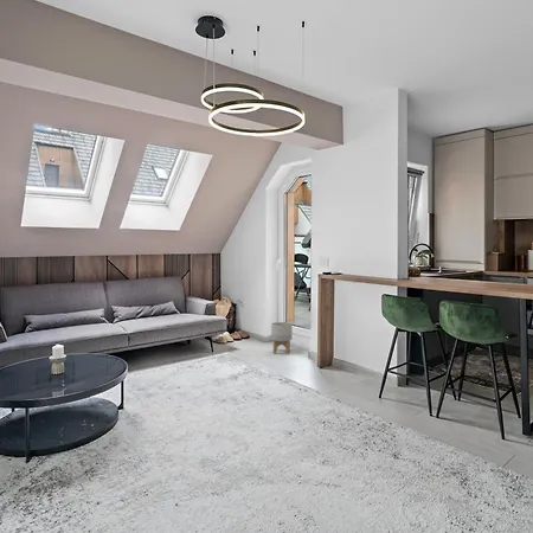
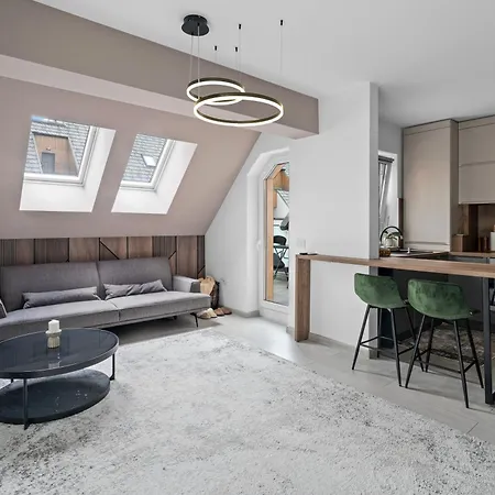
- planter (281, 338)
